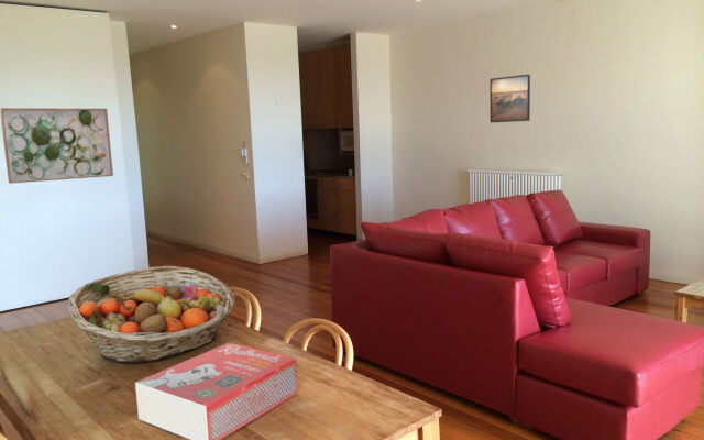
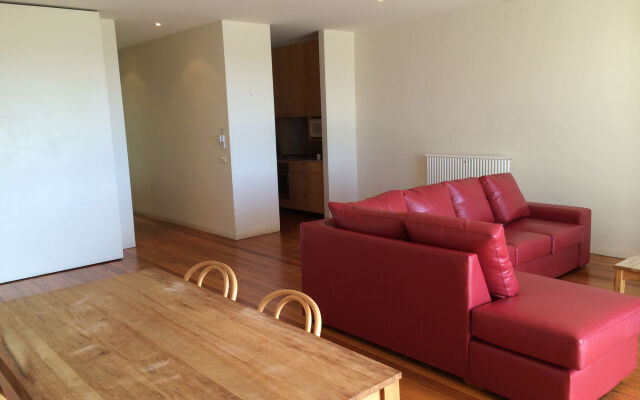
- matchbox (220, 387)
- fruit basket (155, 310)
- wall art (59, 144)
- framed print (509, 99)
